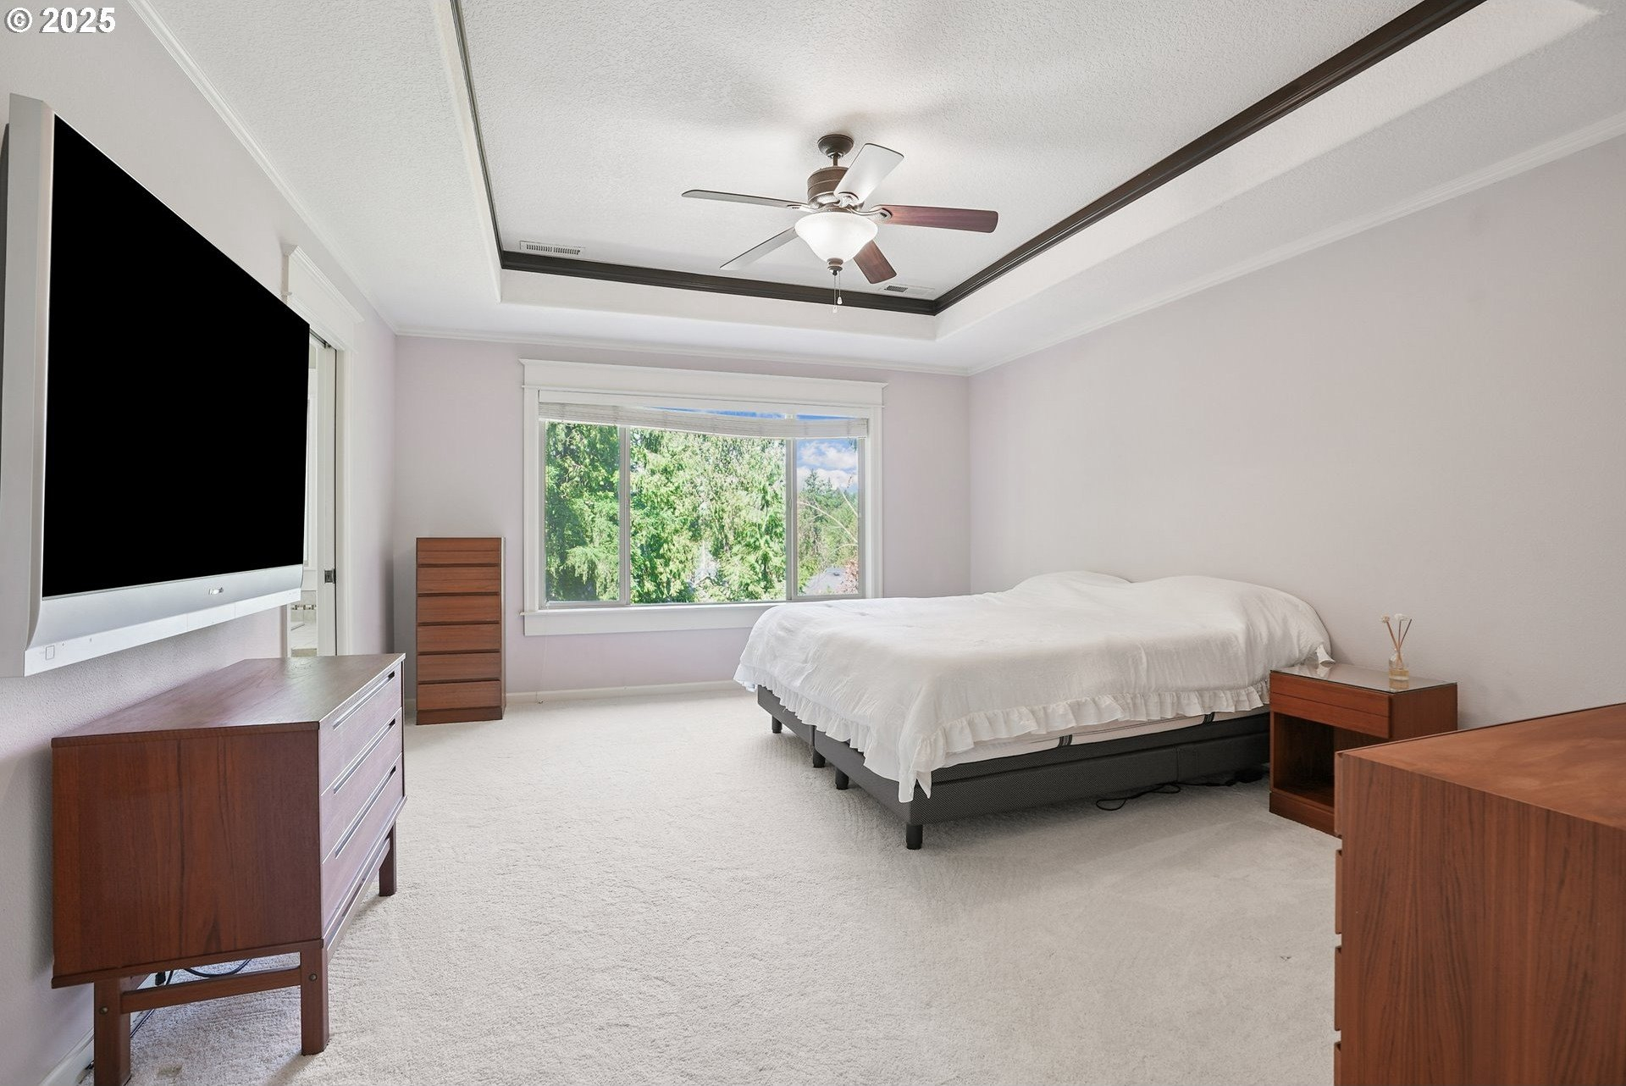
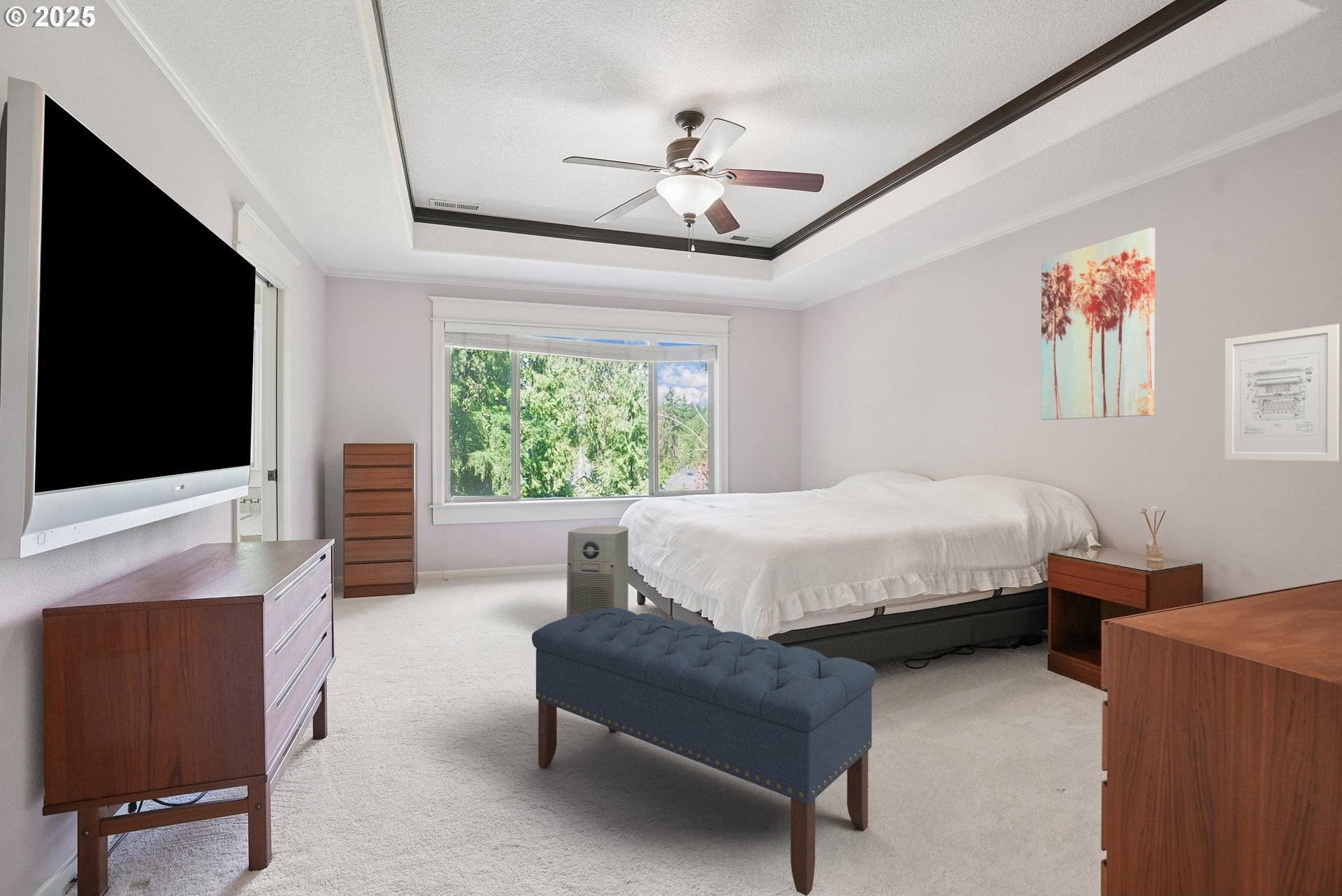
+ wall art (1278, 396)
+ air purifier (600, 582)
+ bench (688, 715)
+ wall art (1093, 331)
